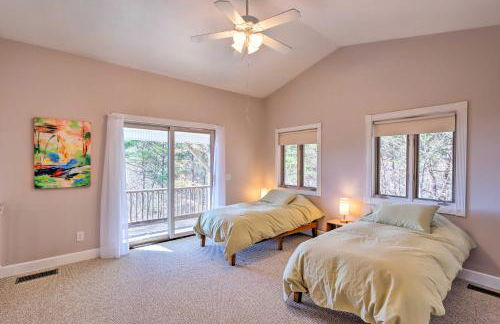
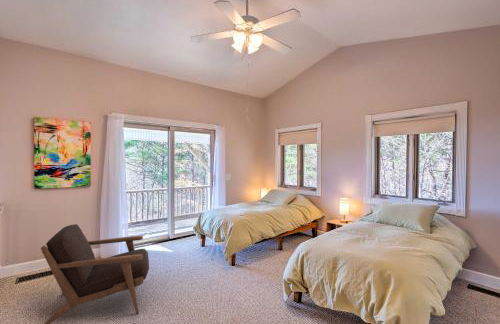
+ armchair (103, 263)
